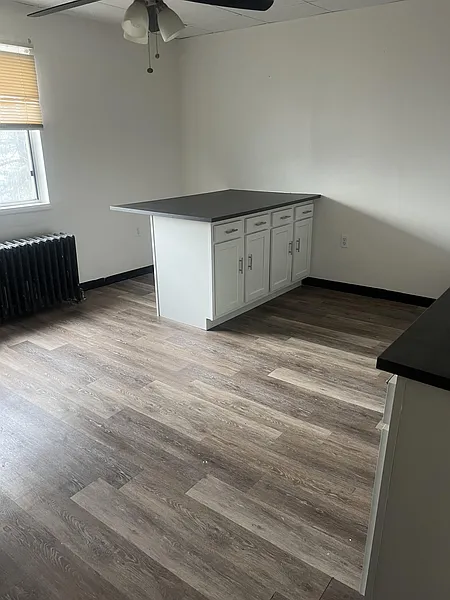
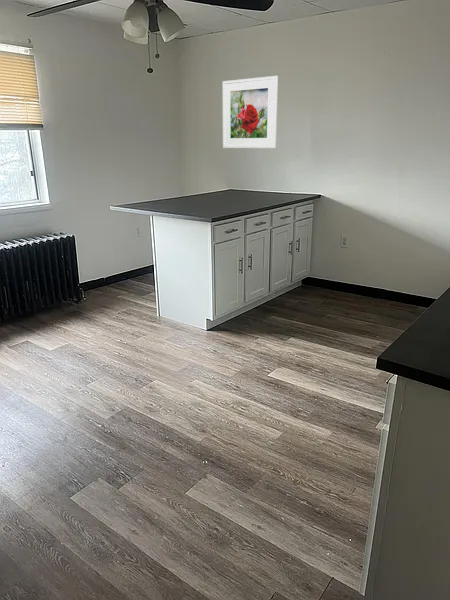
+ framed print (248, 114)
